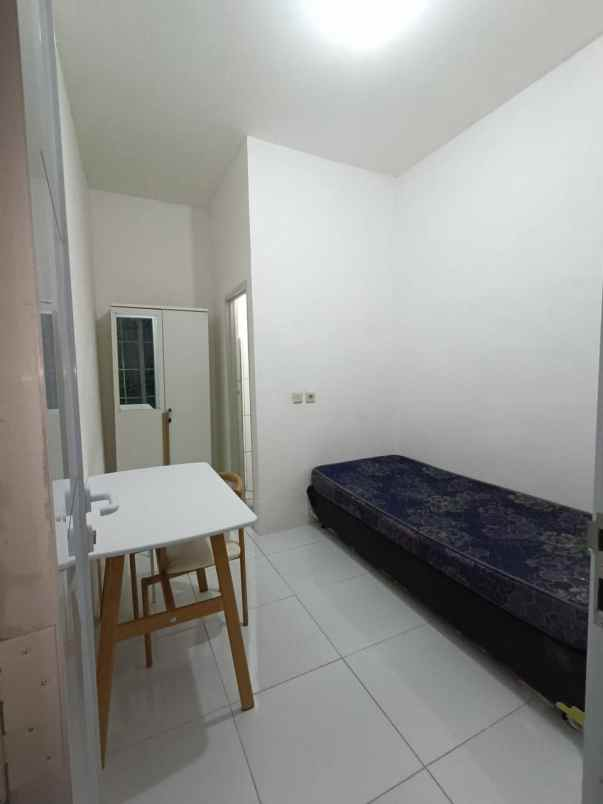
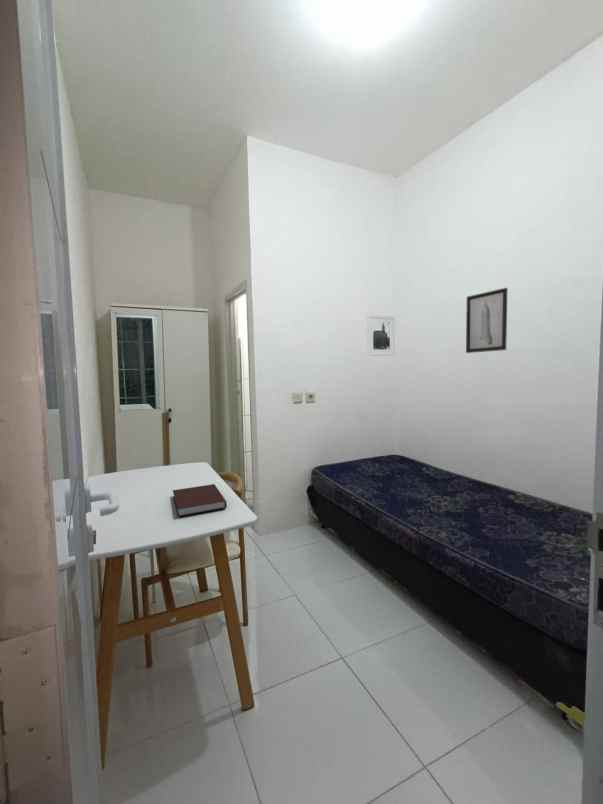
+ wall art (485, 322)
+ notebook (198, 498)
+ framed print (381, 335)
